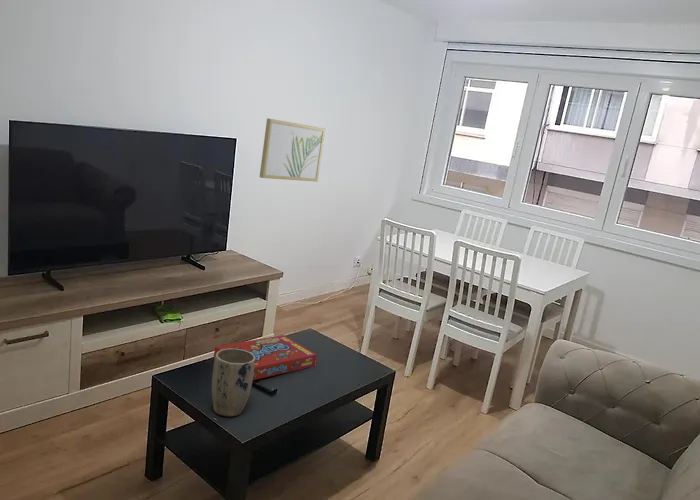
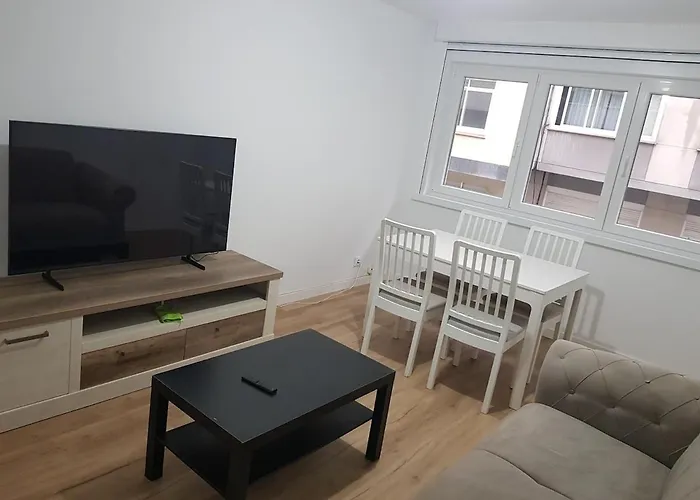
- plant pot (232, 383)
- wall art (293, 151)
- snack box (266, 356)
